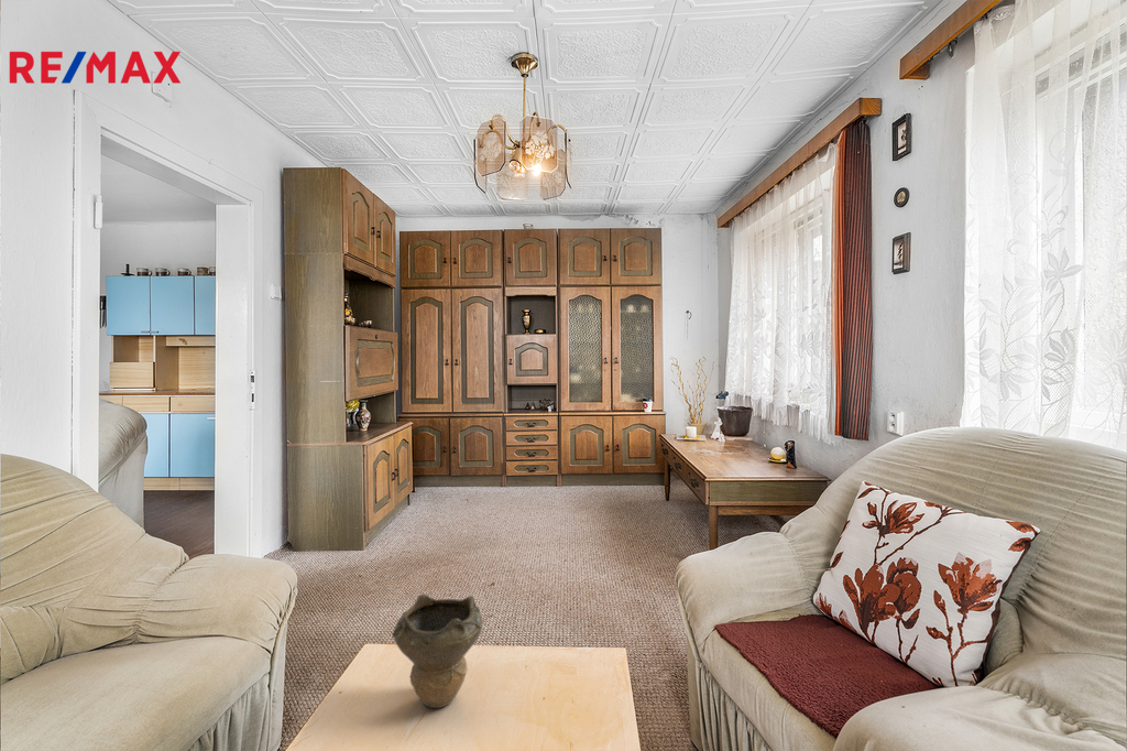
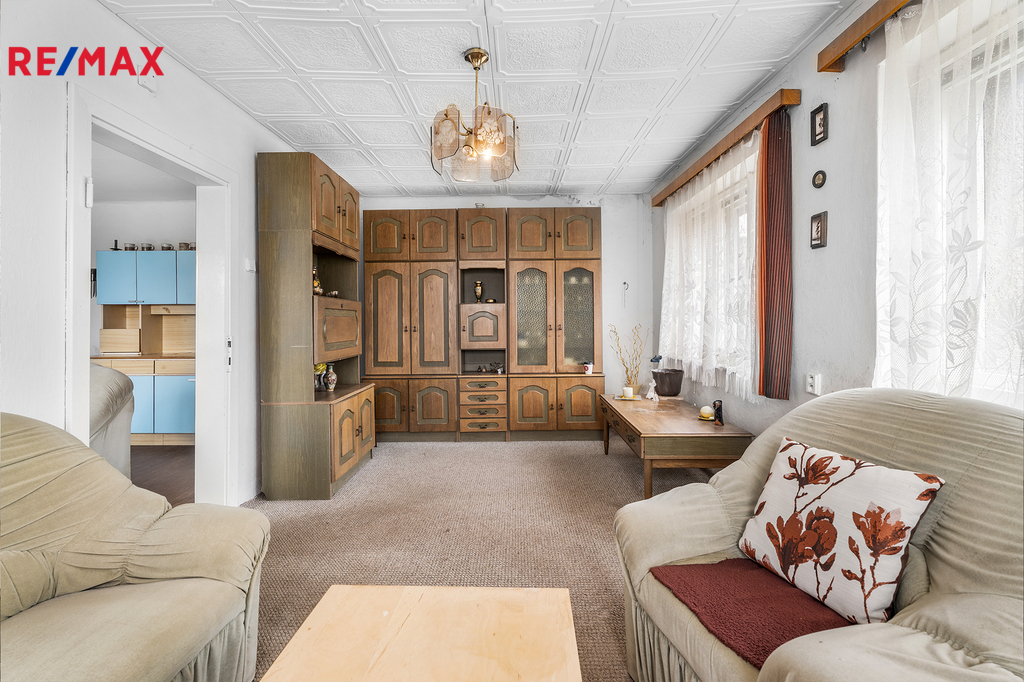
- decorative bowl (438, 652)
